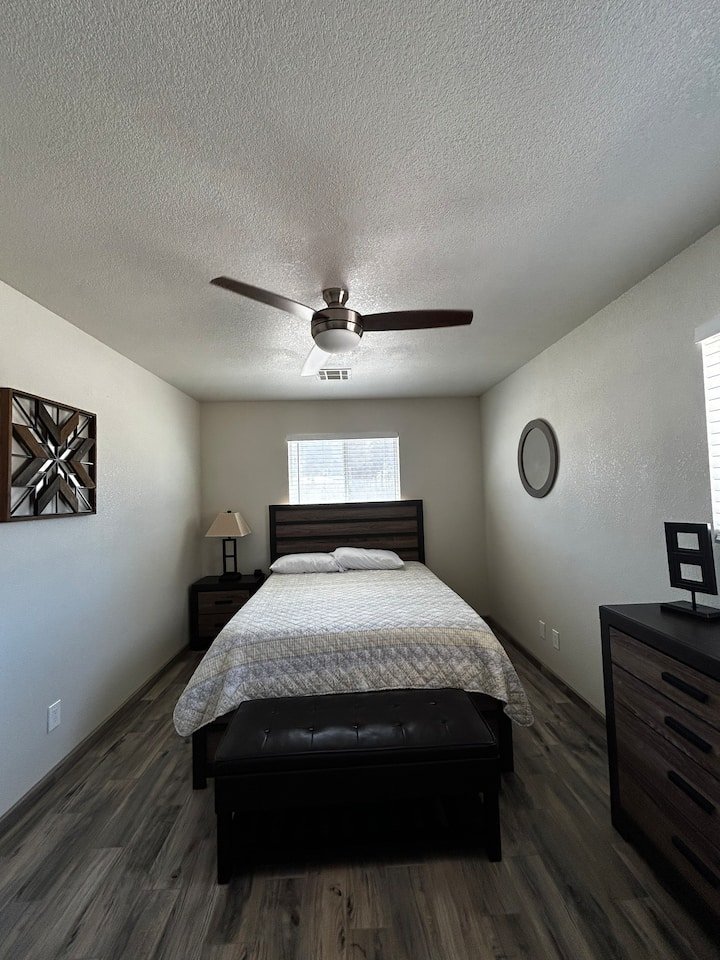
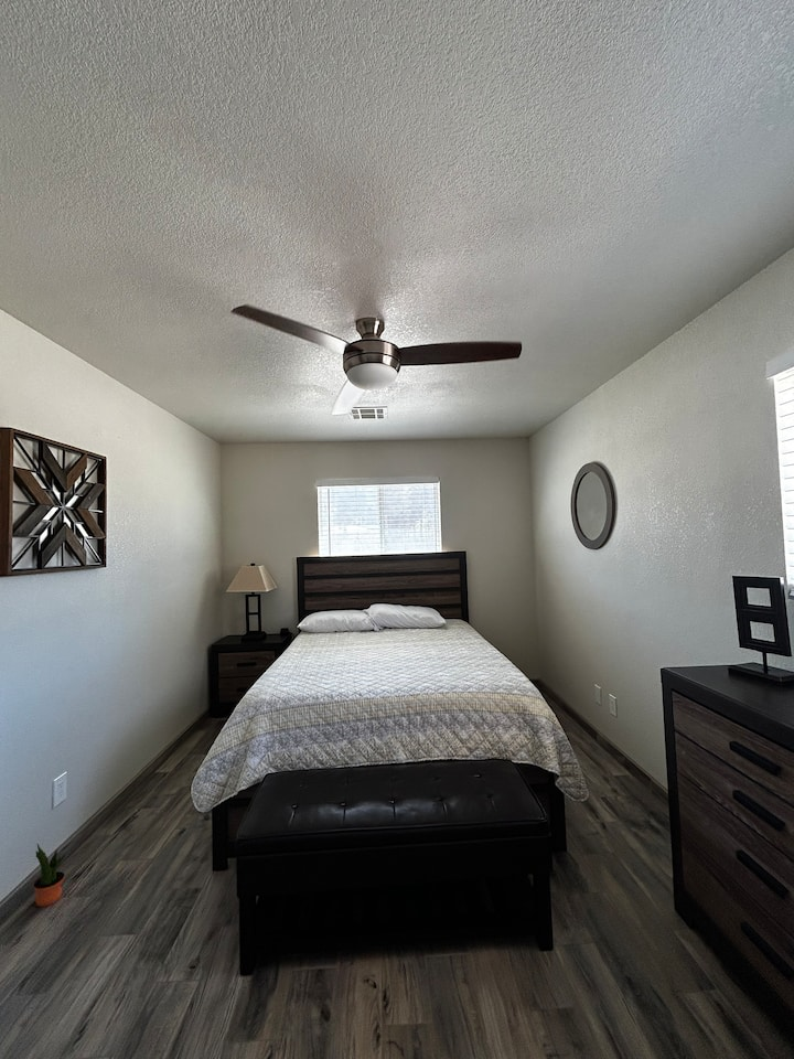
+ potted plant (47, 870)
